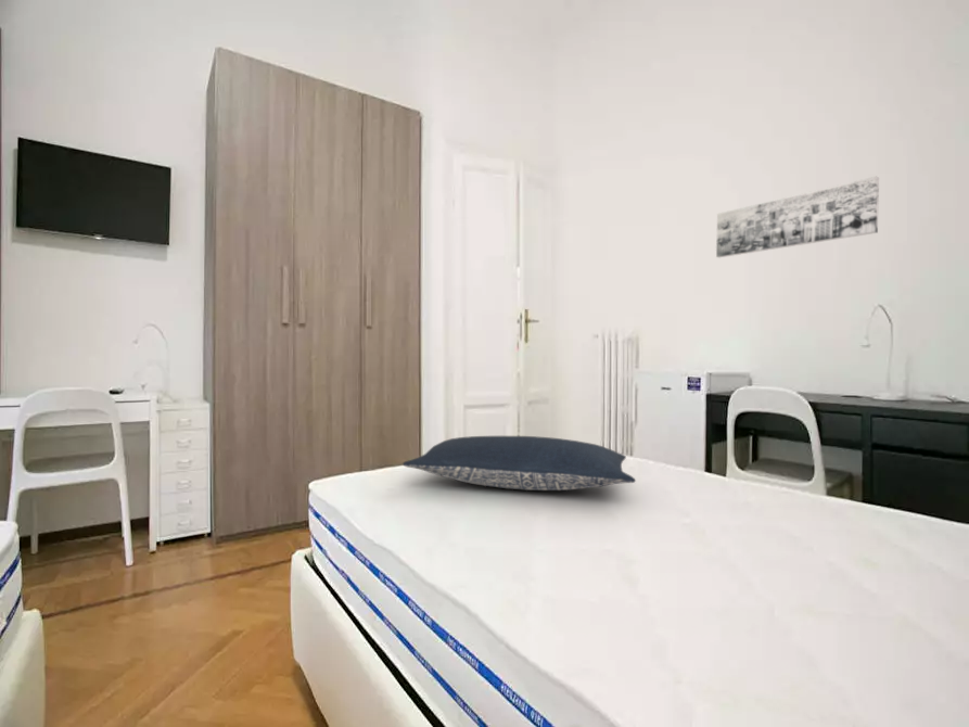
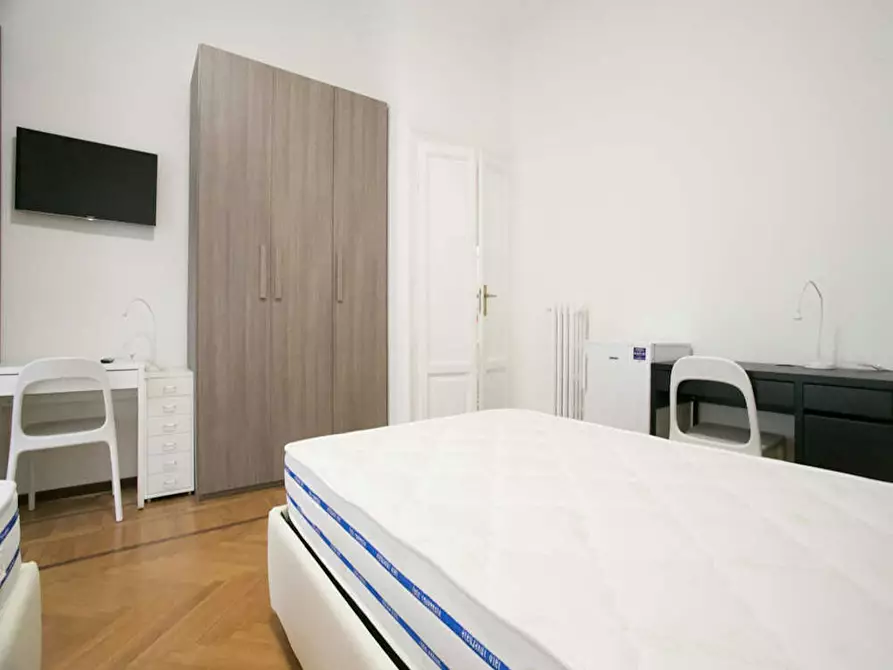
- wall art (788, 221)
- pillow (521, 460)
